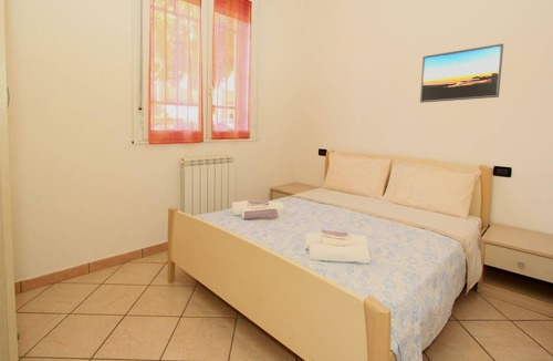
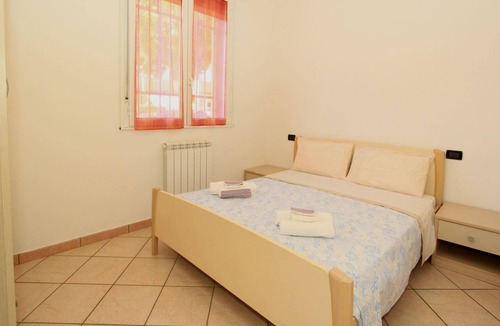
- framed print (458, 75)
